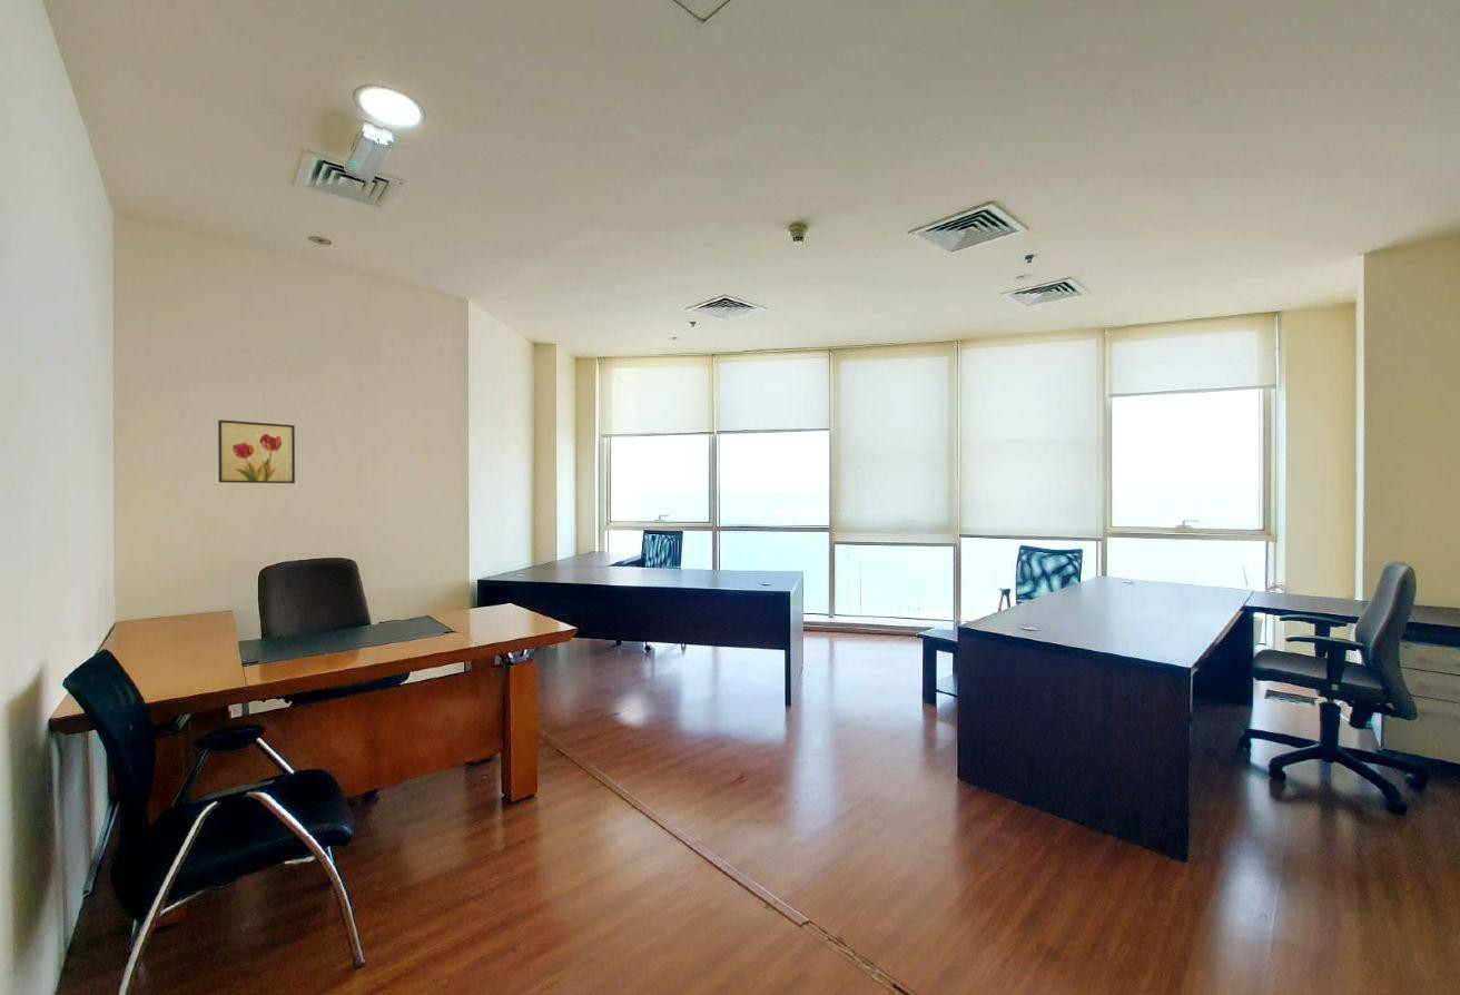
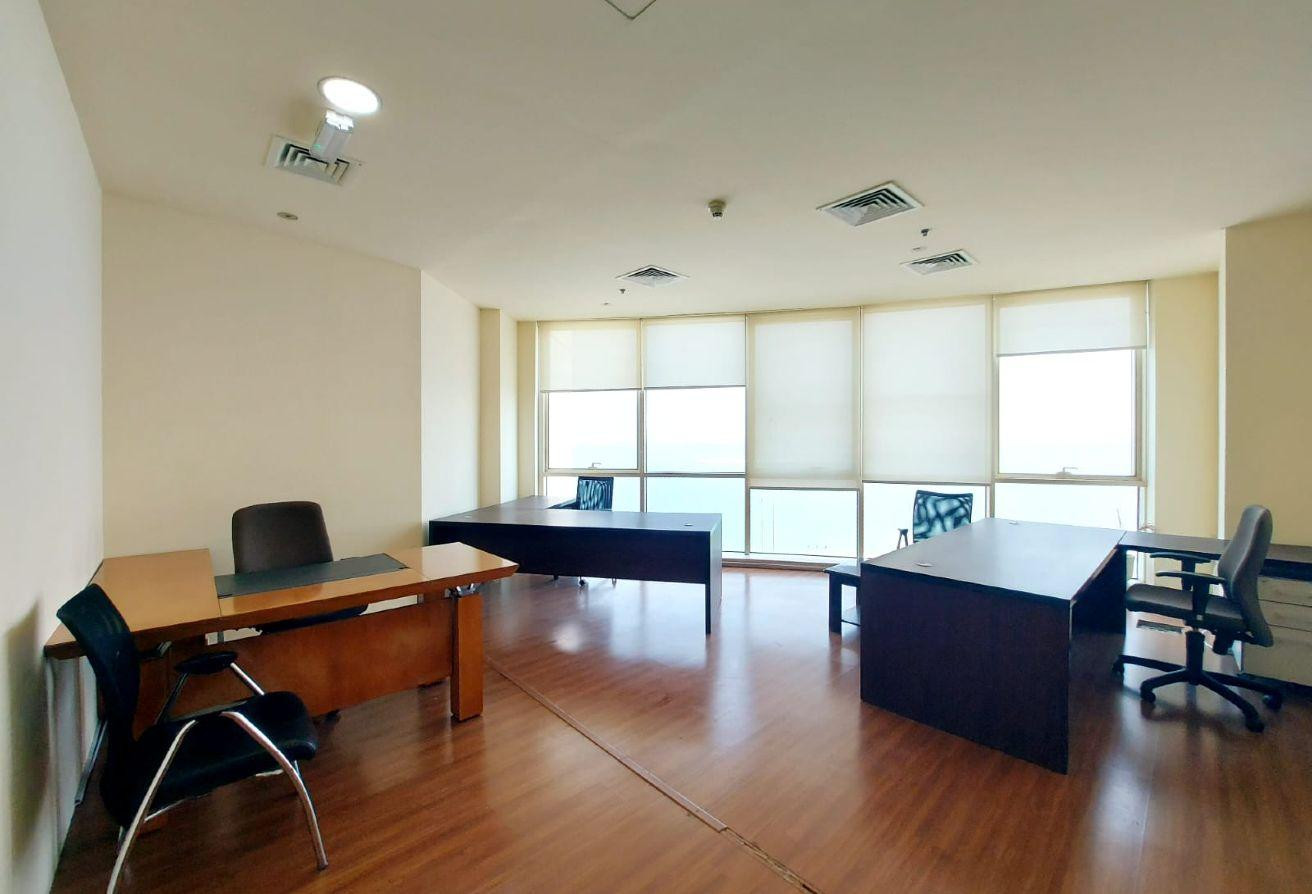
- wall art (257, 452)
